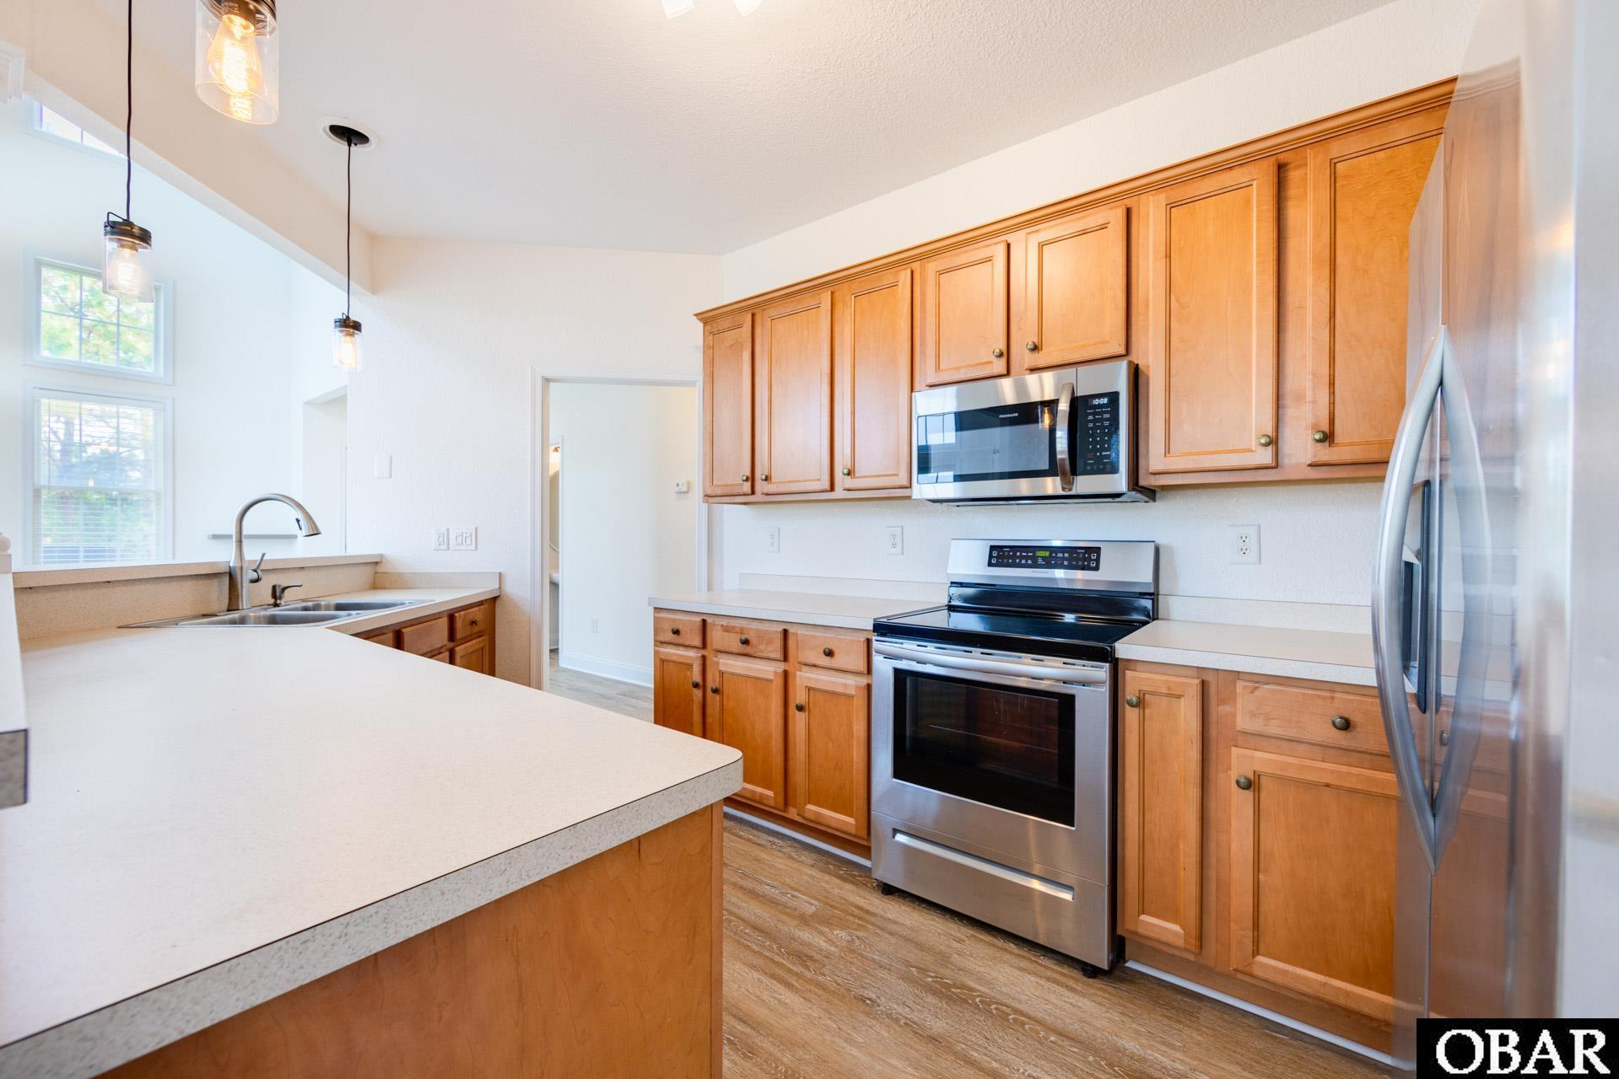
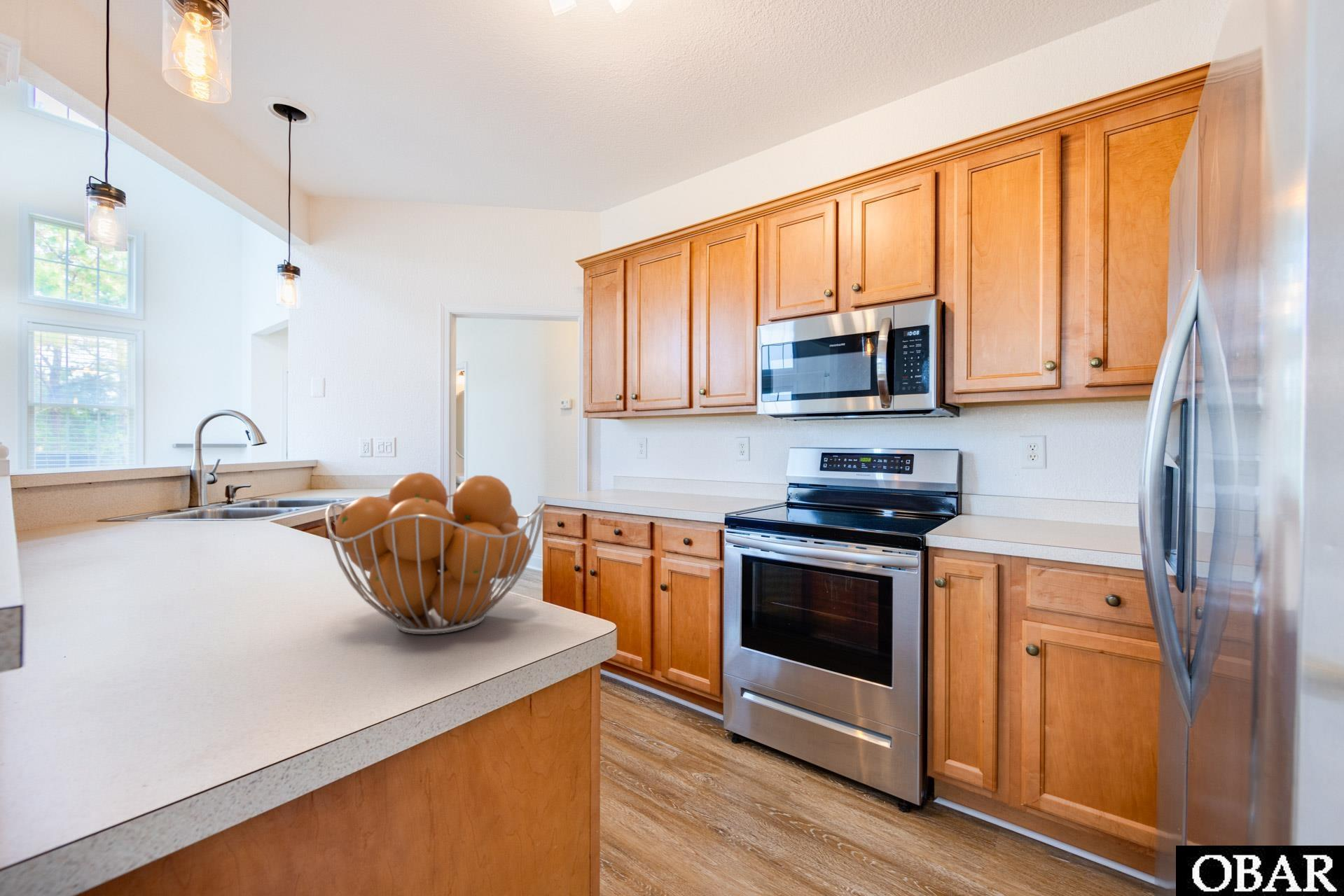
+ fruit basket (441, 547)
